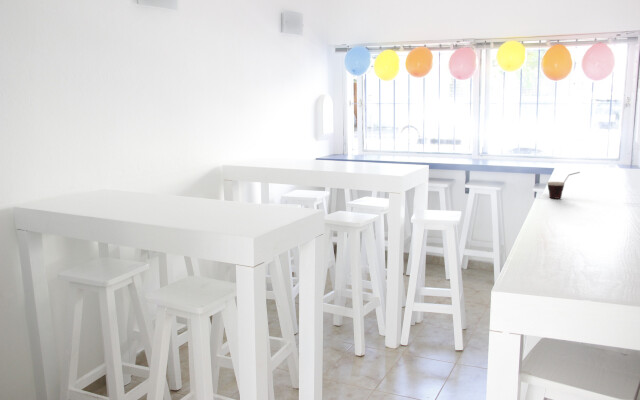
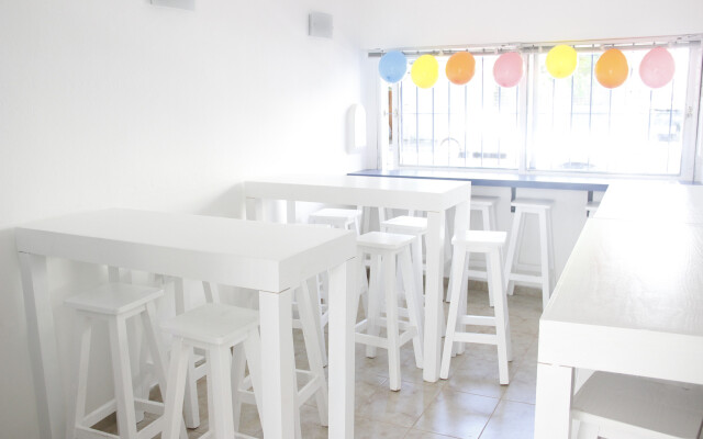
- cup (563, 185)
